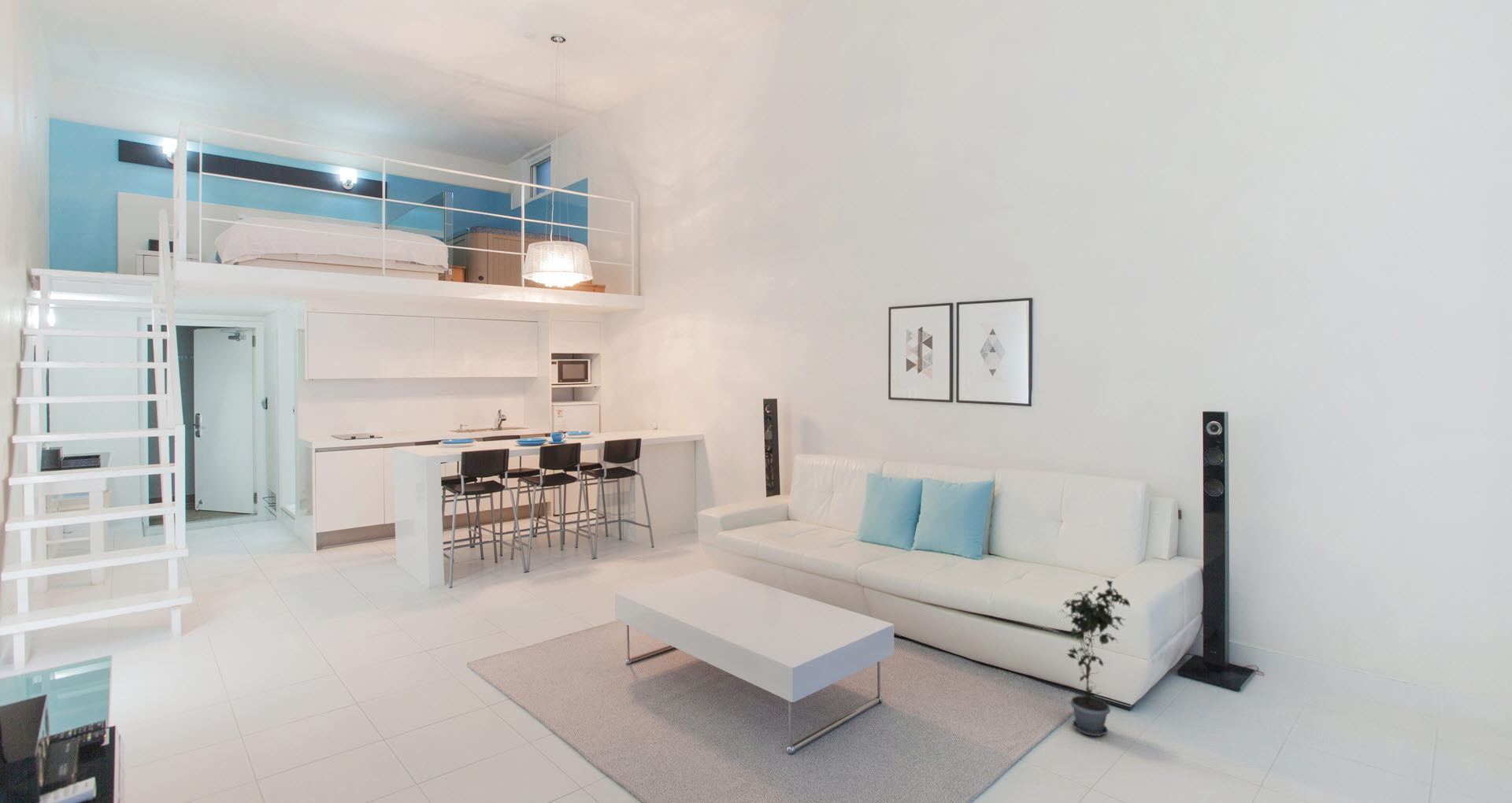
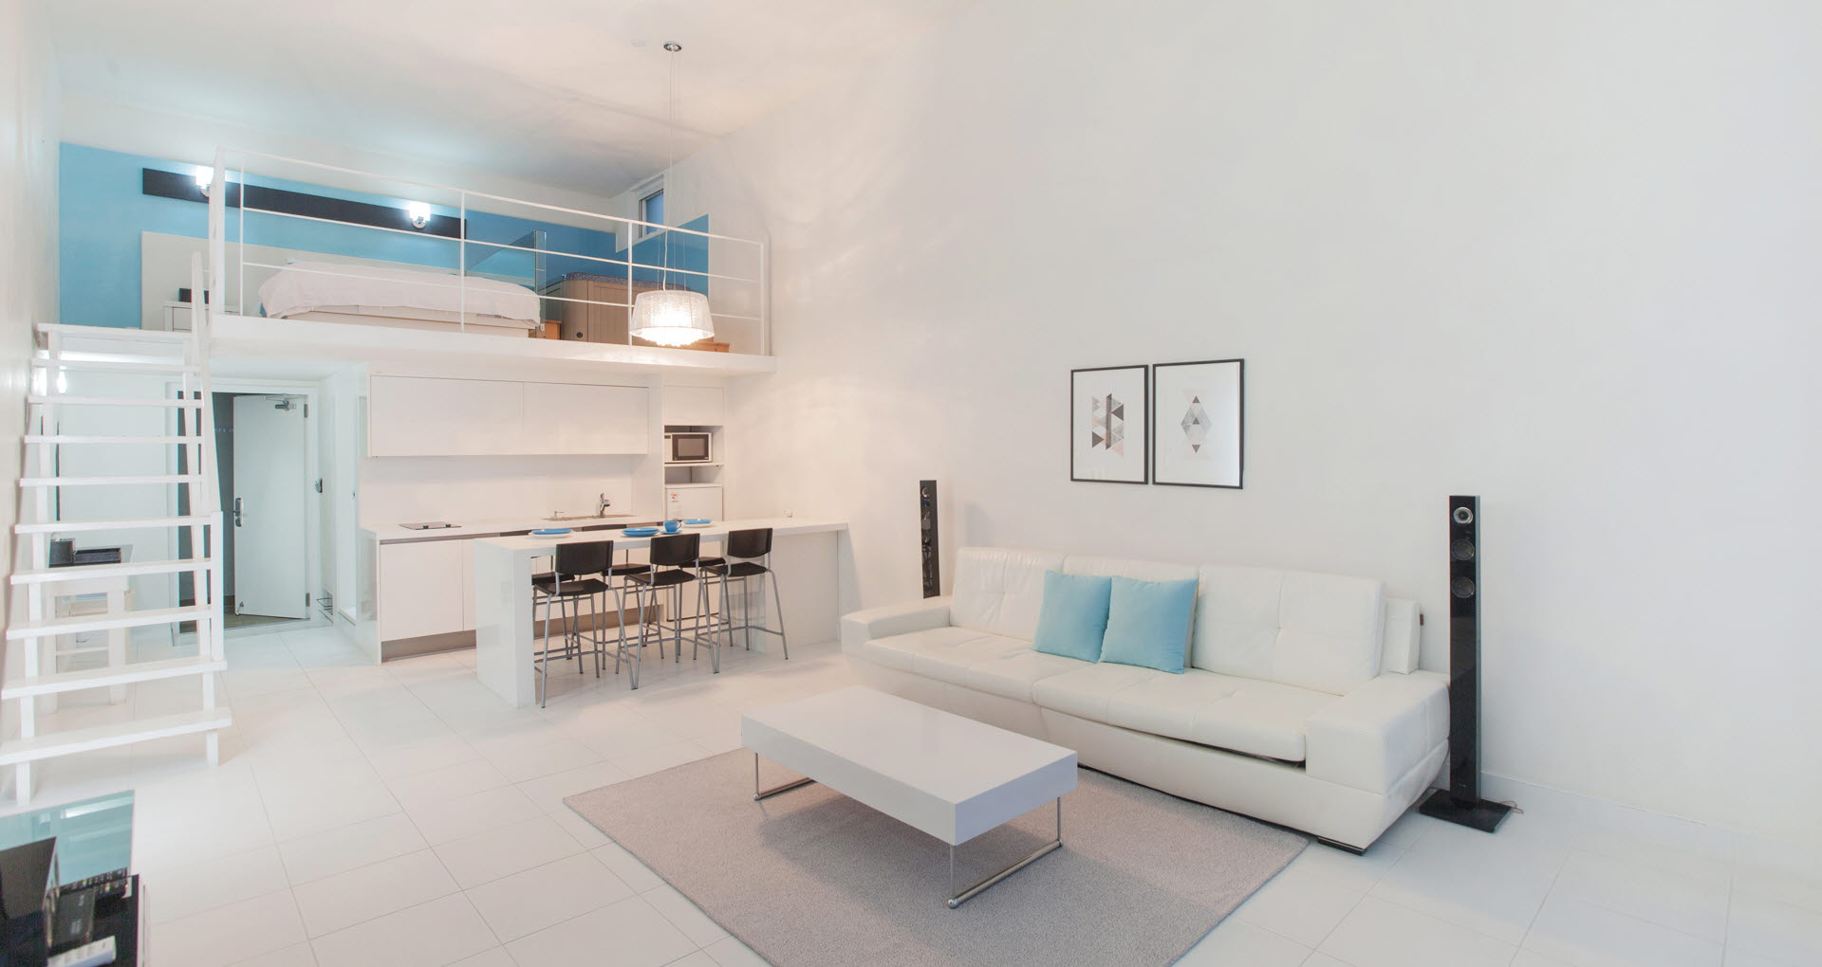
- potted plant (1091, 656)
